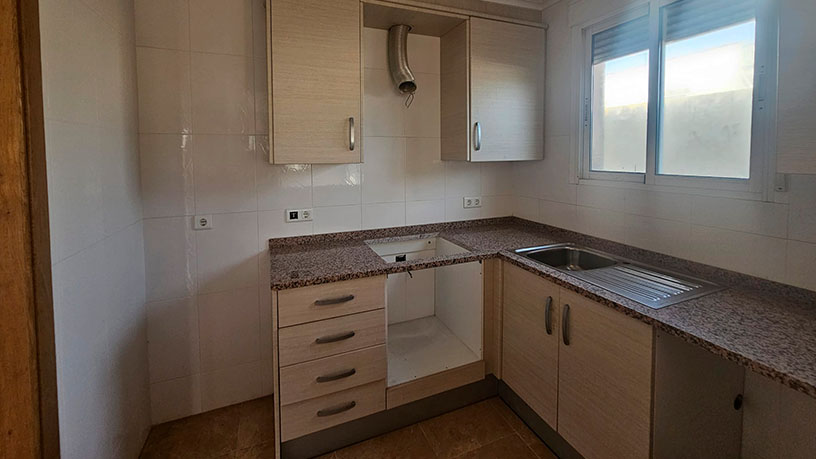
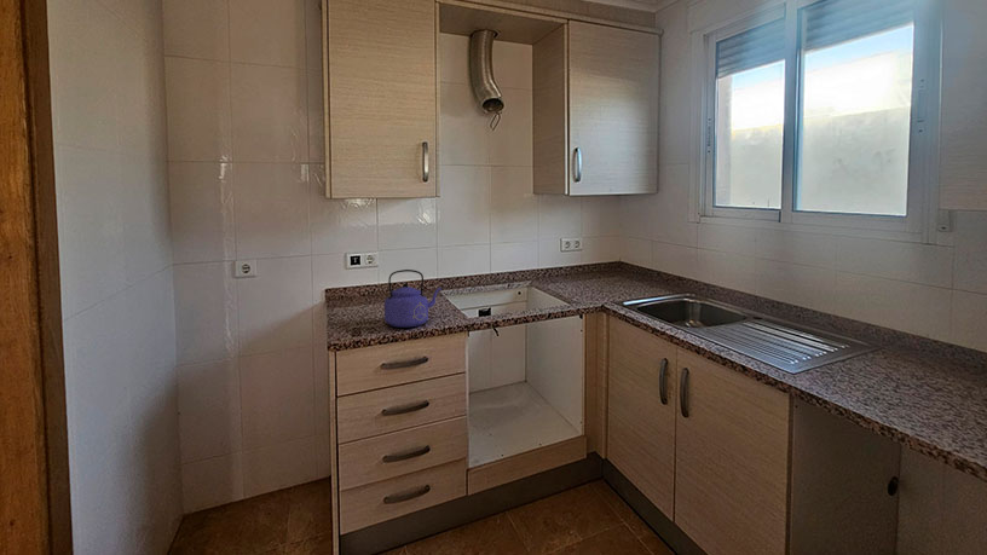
+ kettle (414, 296)
